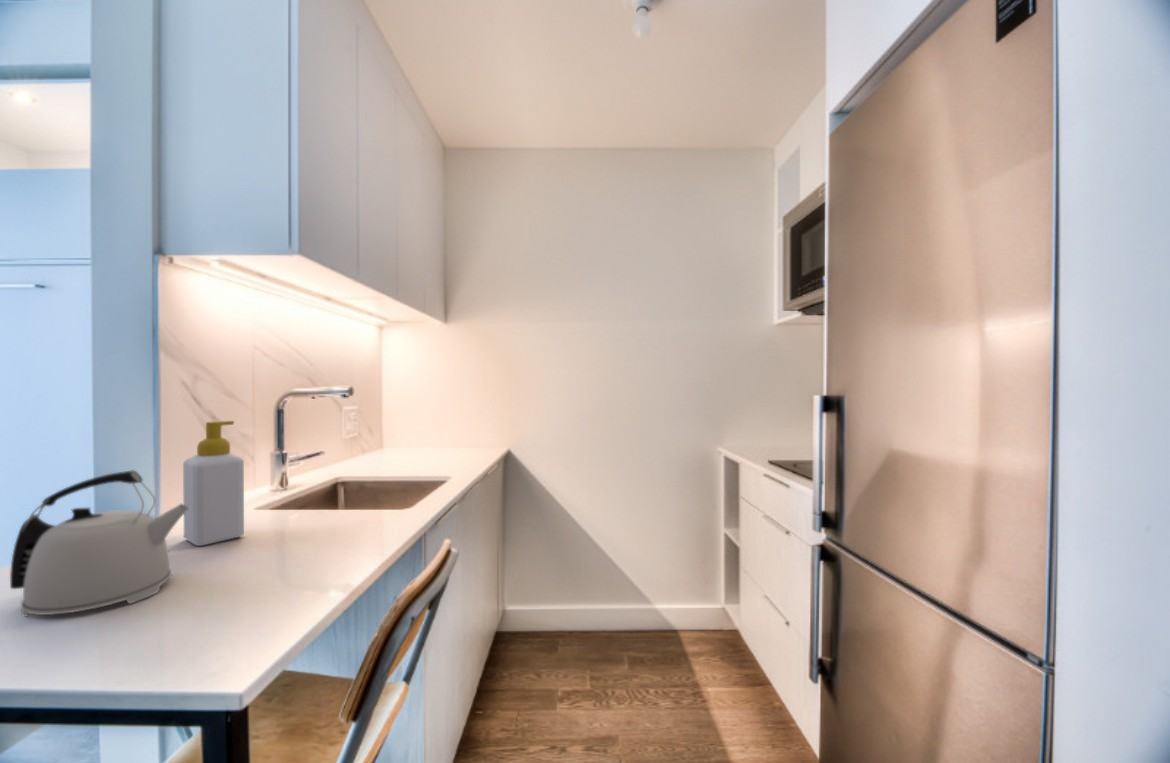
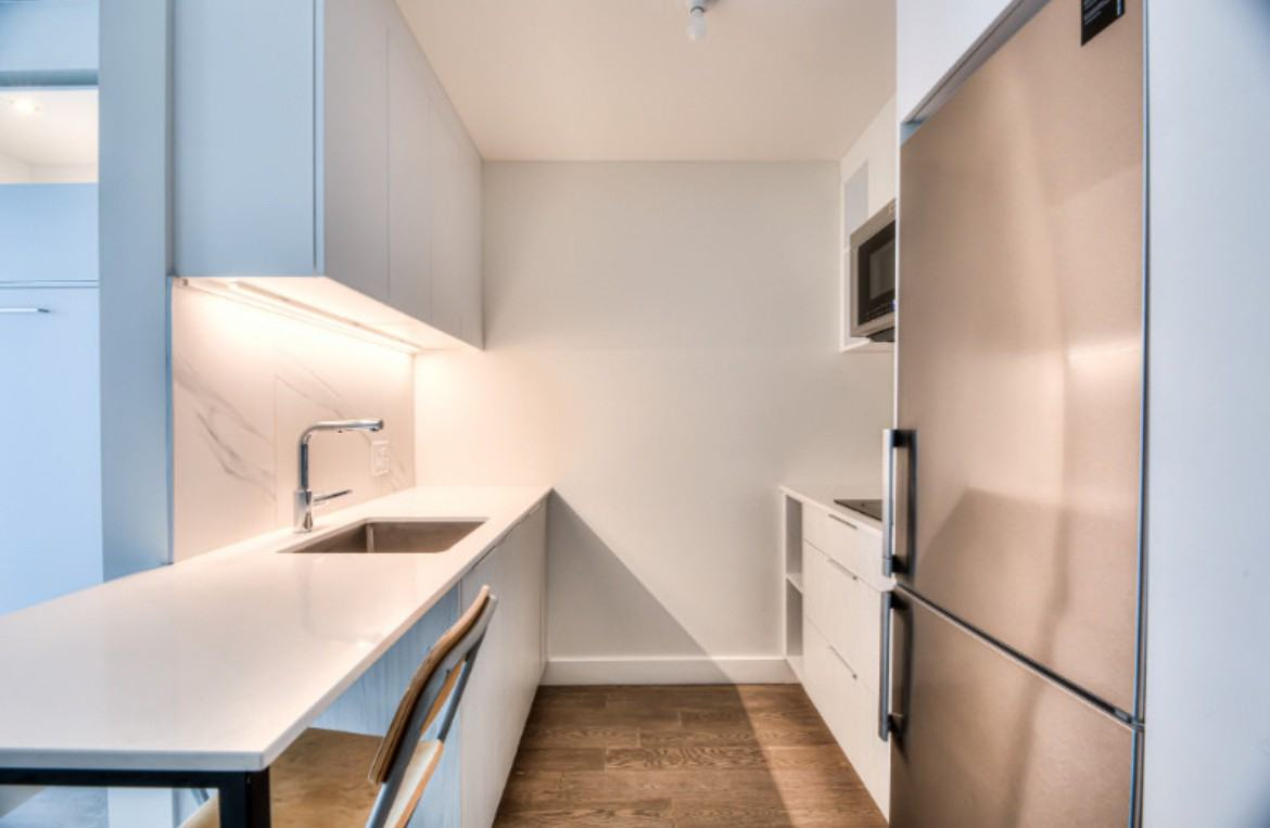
- kettle (105, 532)
- soap bottle (214, 480)
